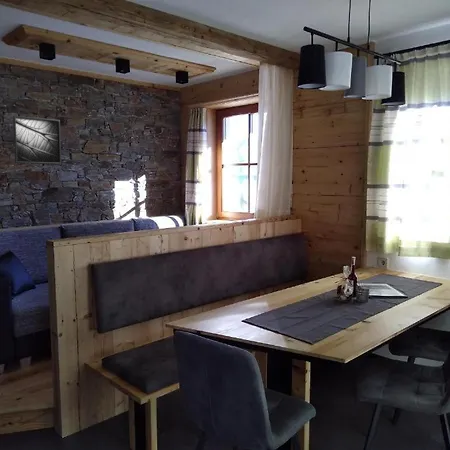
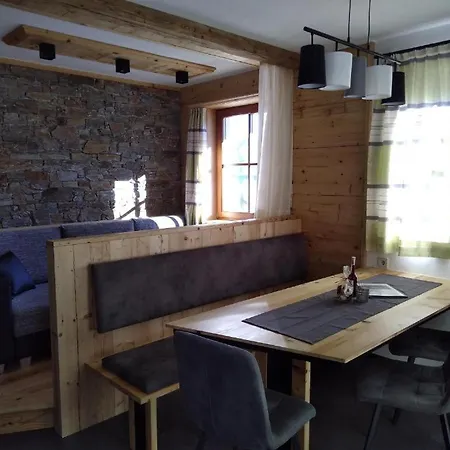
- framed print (38, 141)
